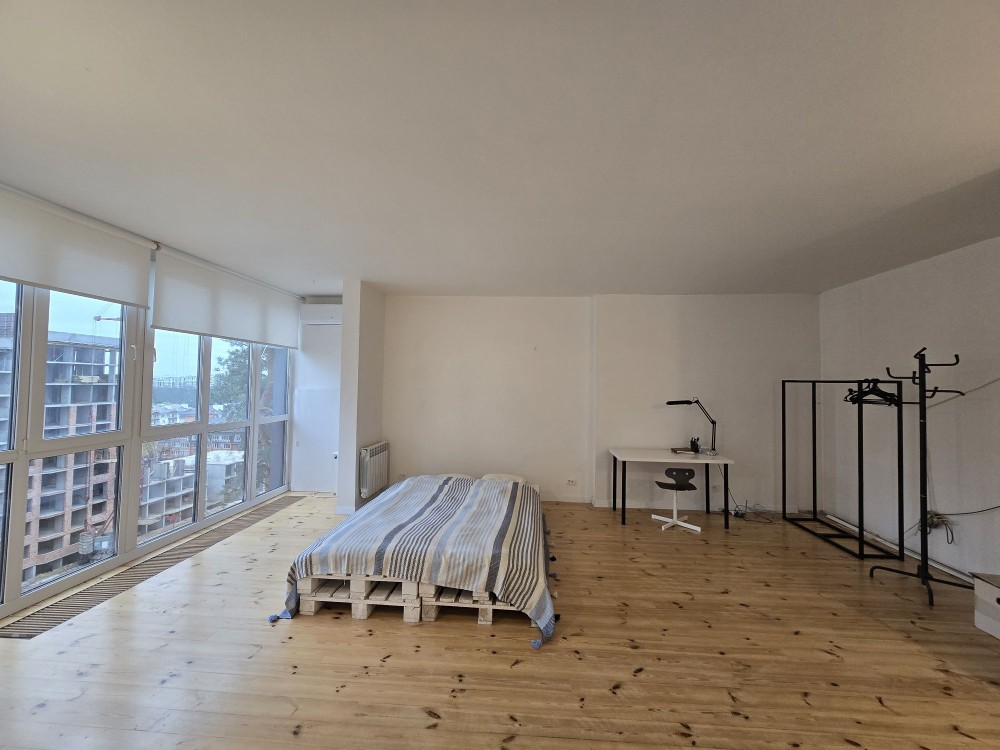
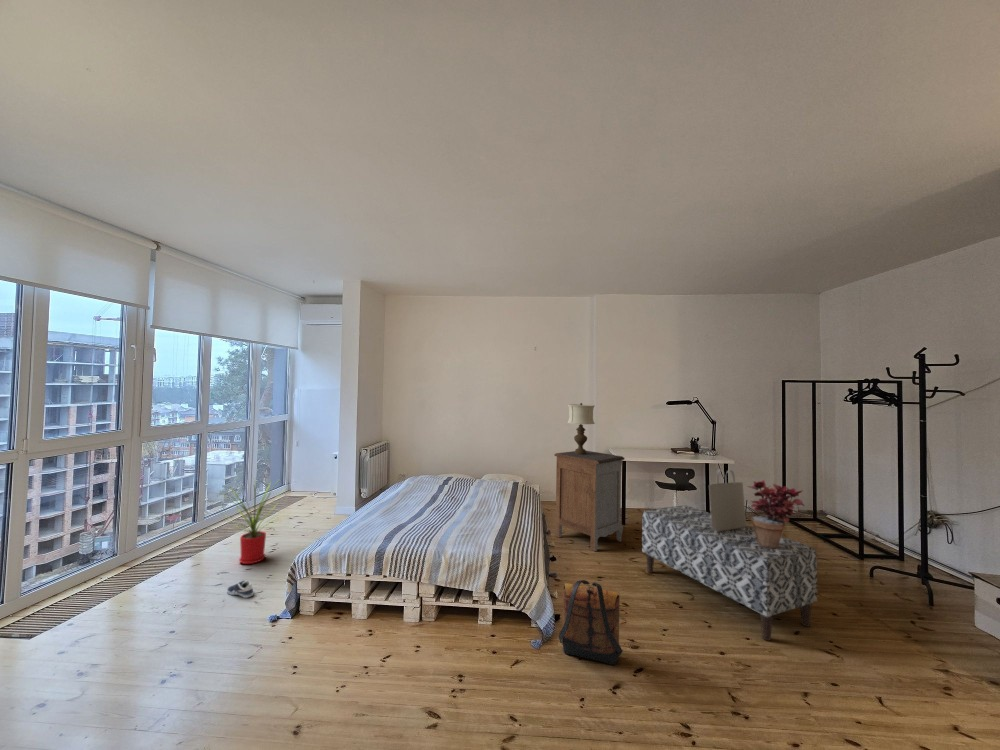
+ potted plant (773, 513)
+ bench (718, 560)
+ backpack (589, 619)
+ table lamp (580, 428)
+ tote bag (729, 499)
+ sneaker (240, 587)
+ house plant (253, 519)
+ nightstand (591, 495)
